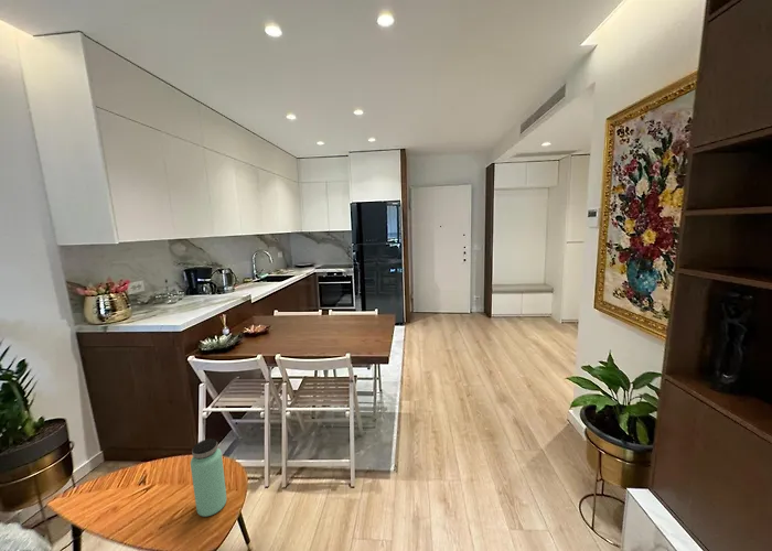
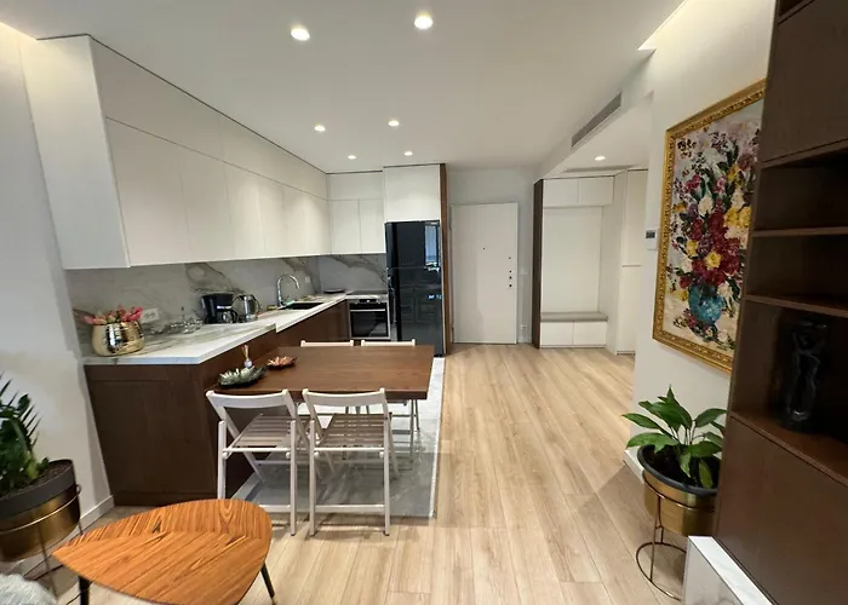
- bottle (208, 475)
